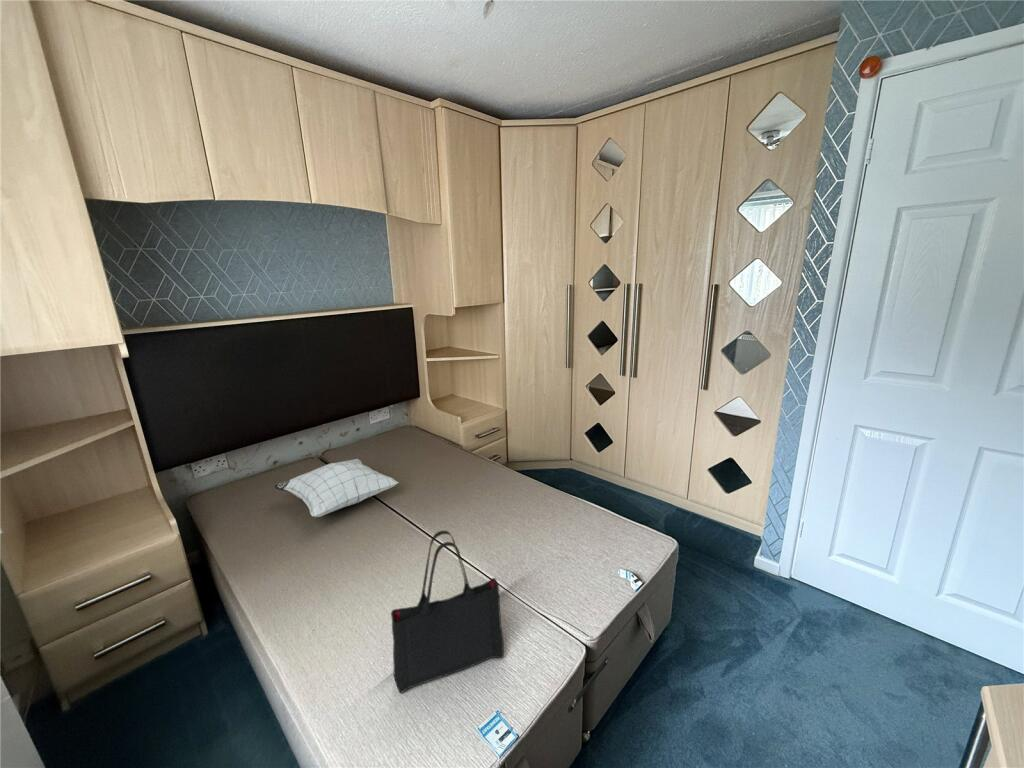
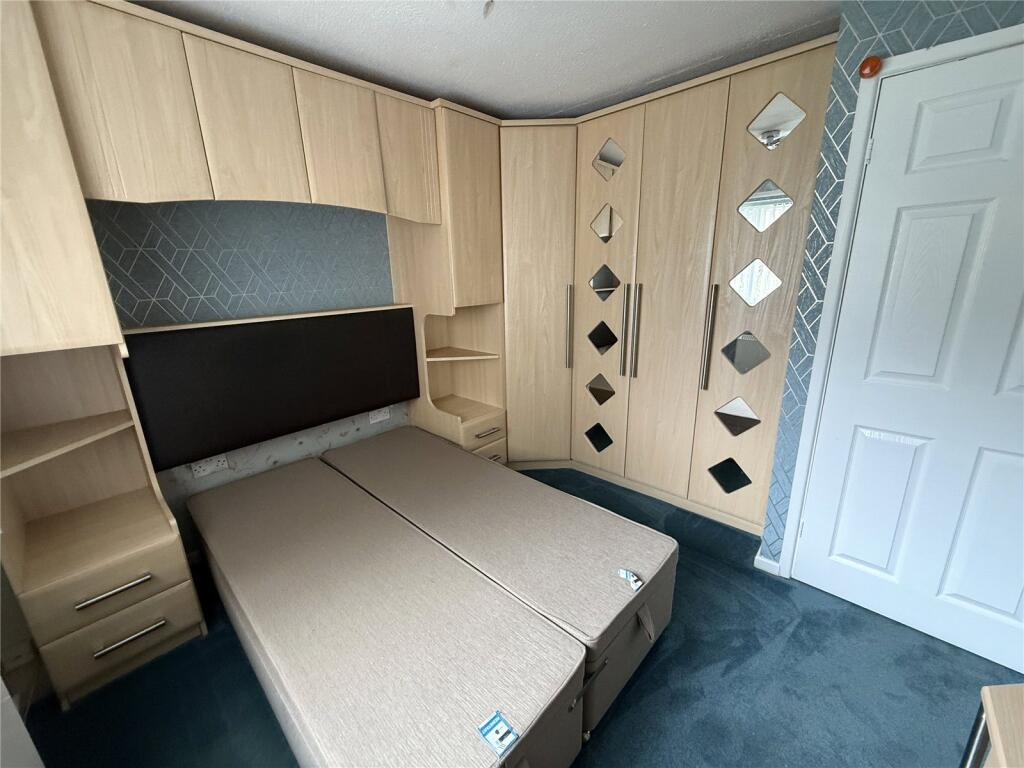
- pillow (336, 484)
- tote bag (447, 606)
